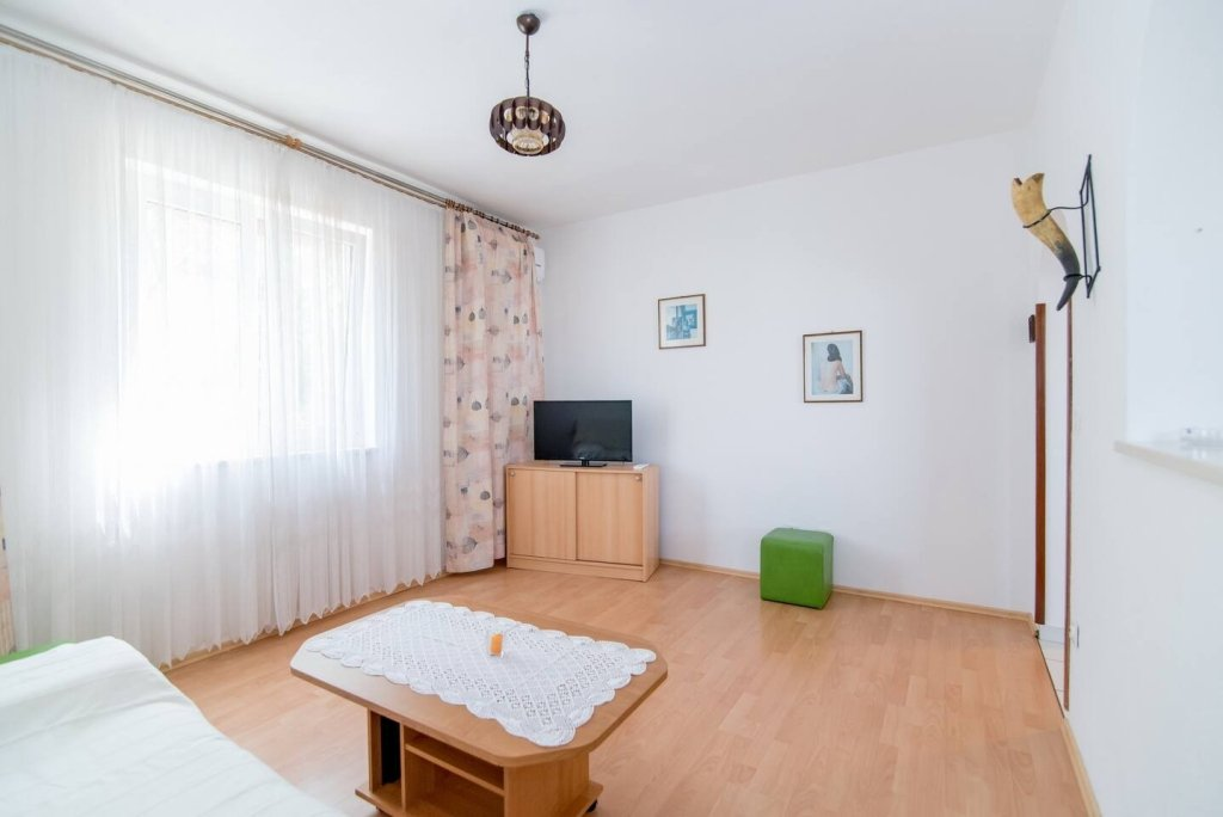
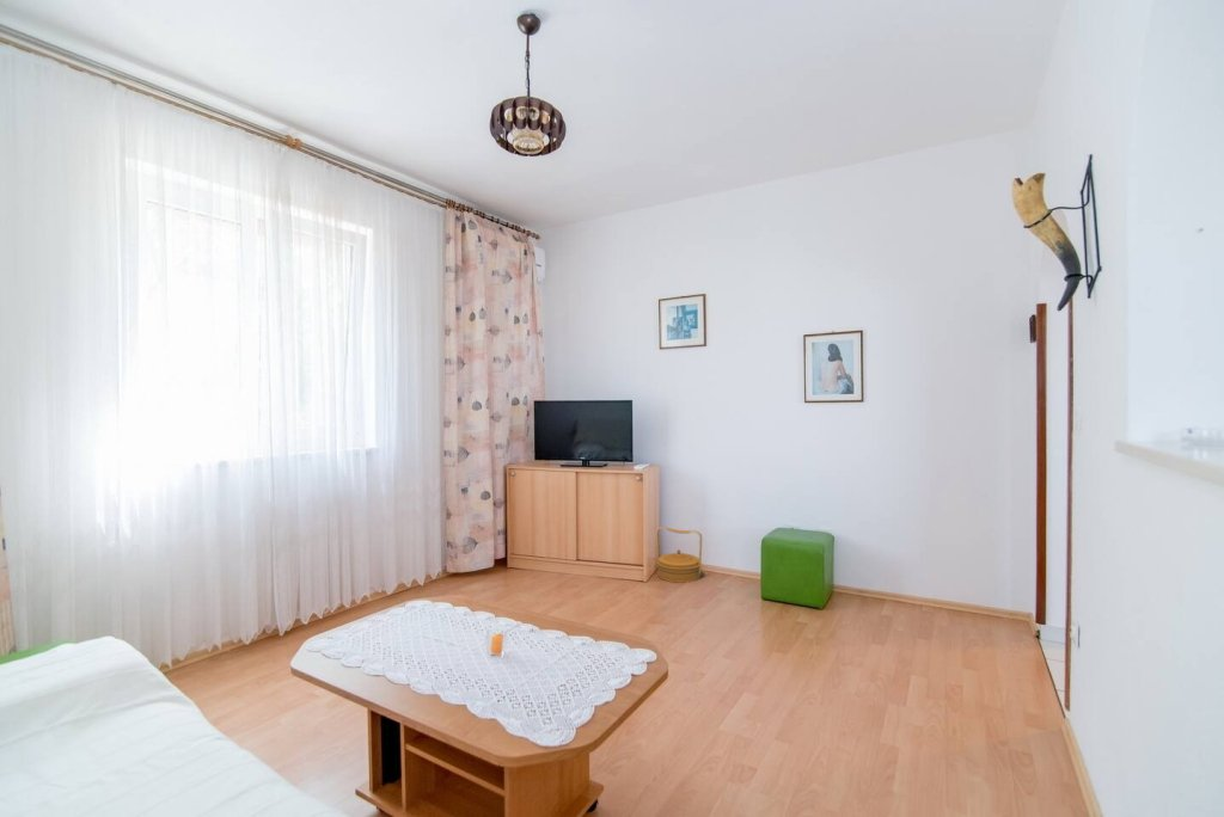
+ basket (678, 552)
